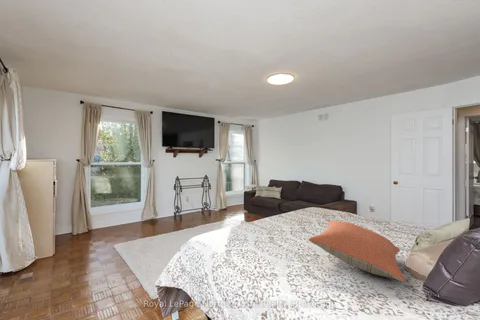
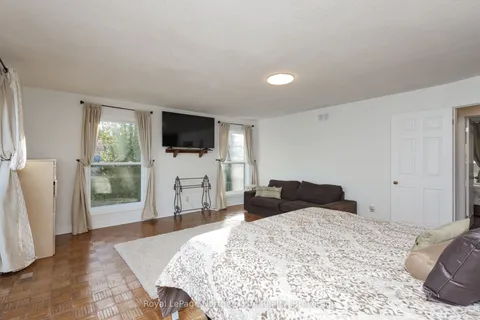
- pillow (357, 245)
